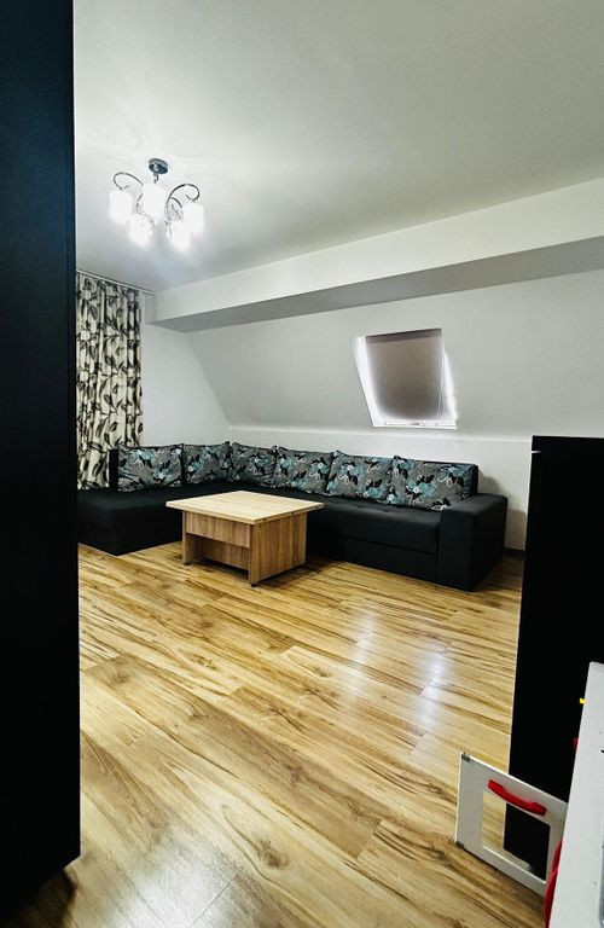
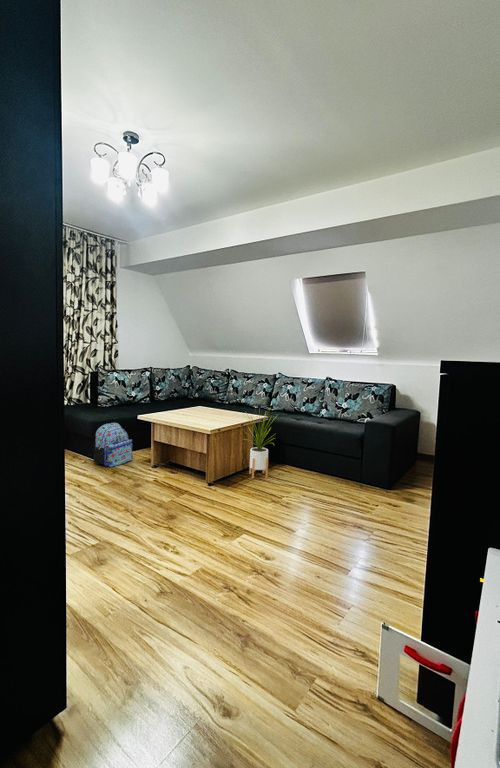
+ house plant (259, 441)
+ backpack (114, 443)
